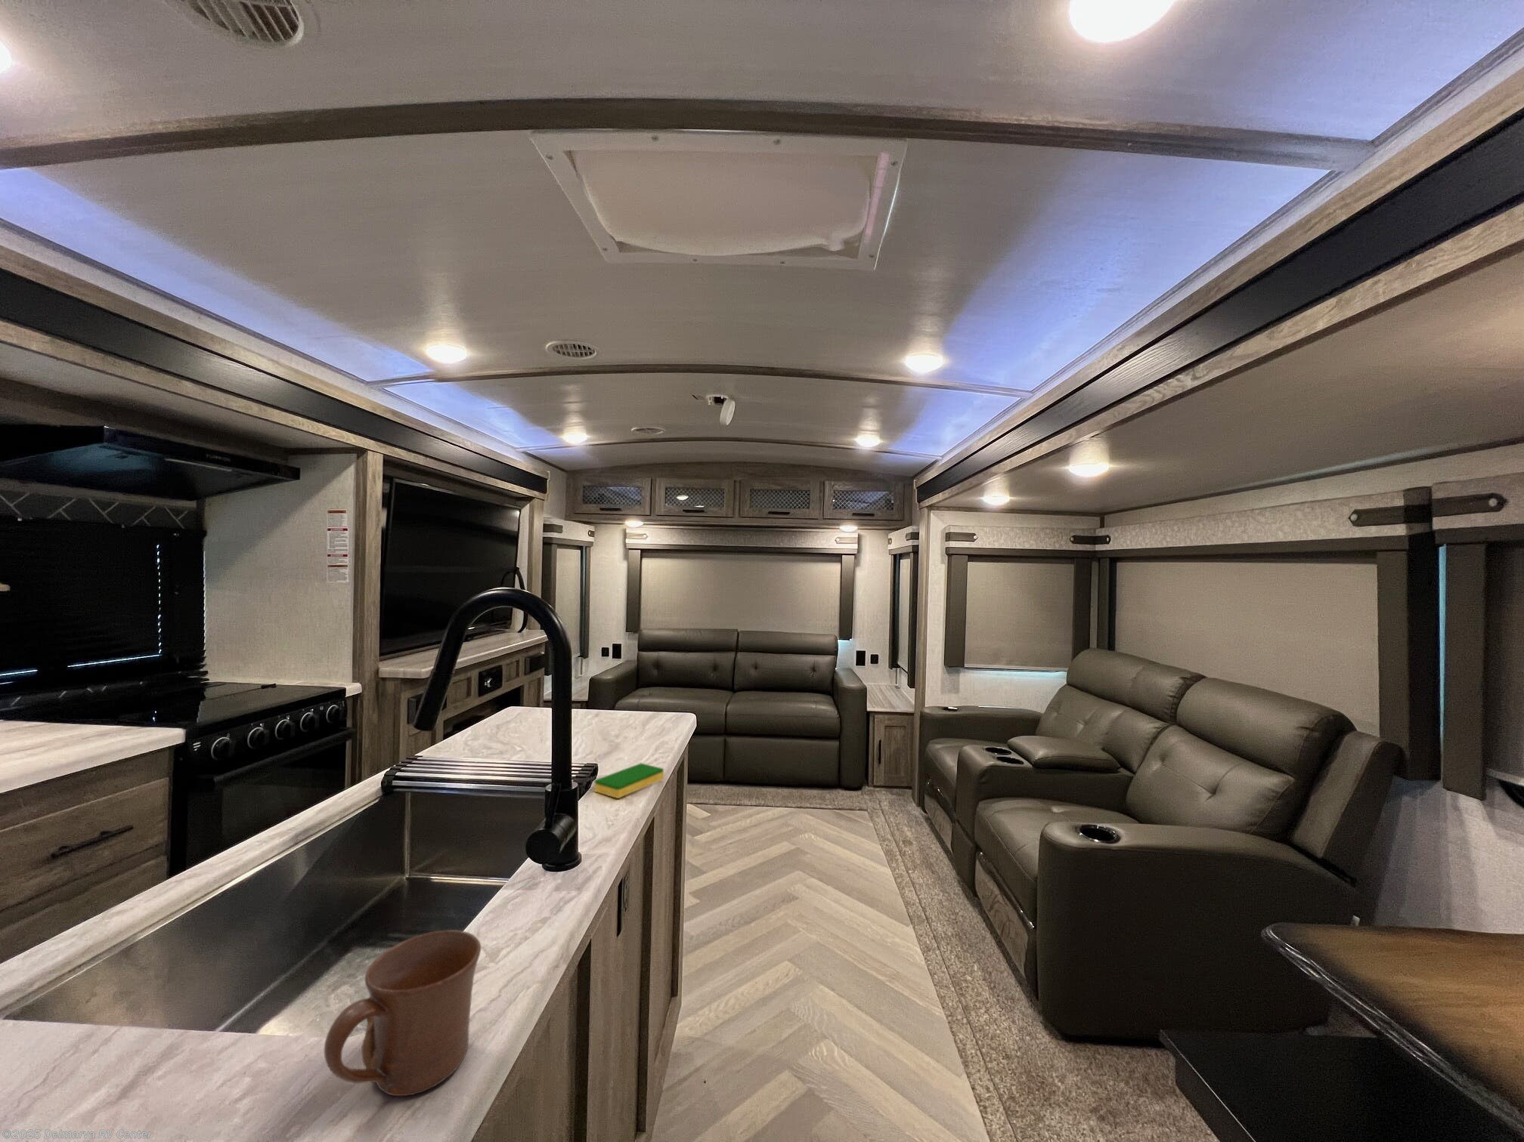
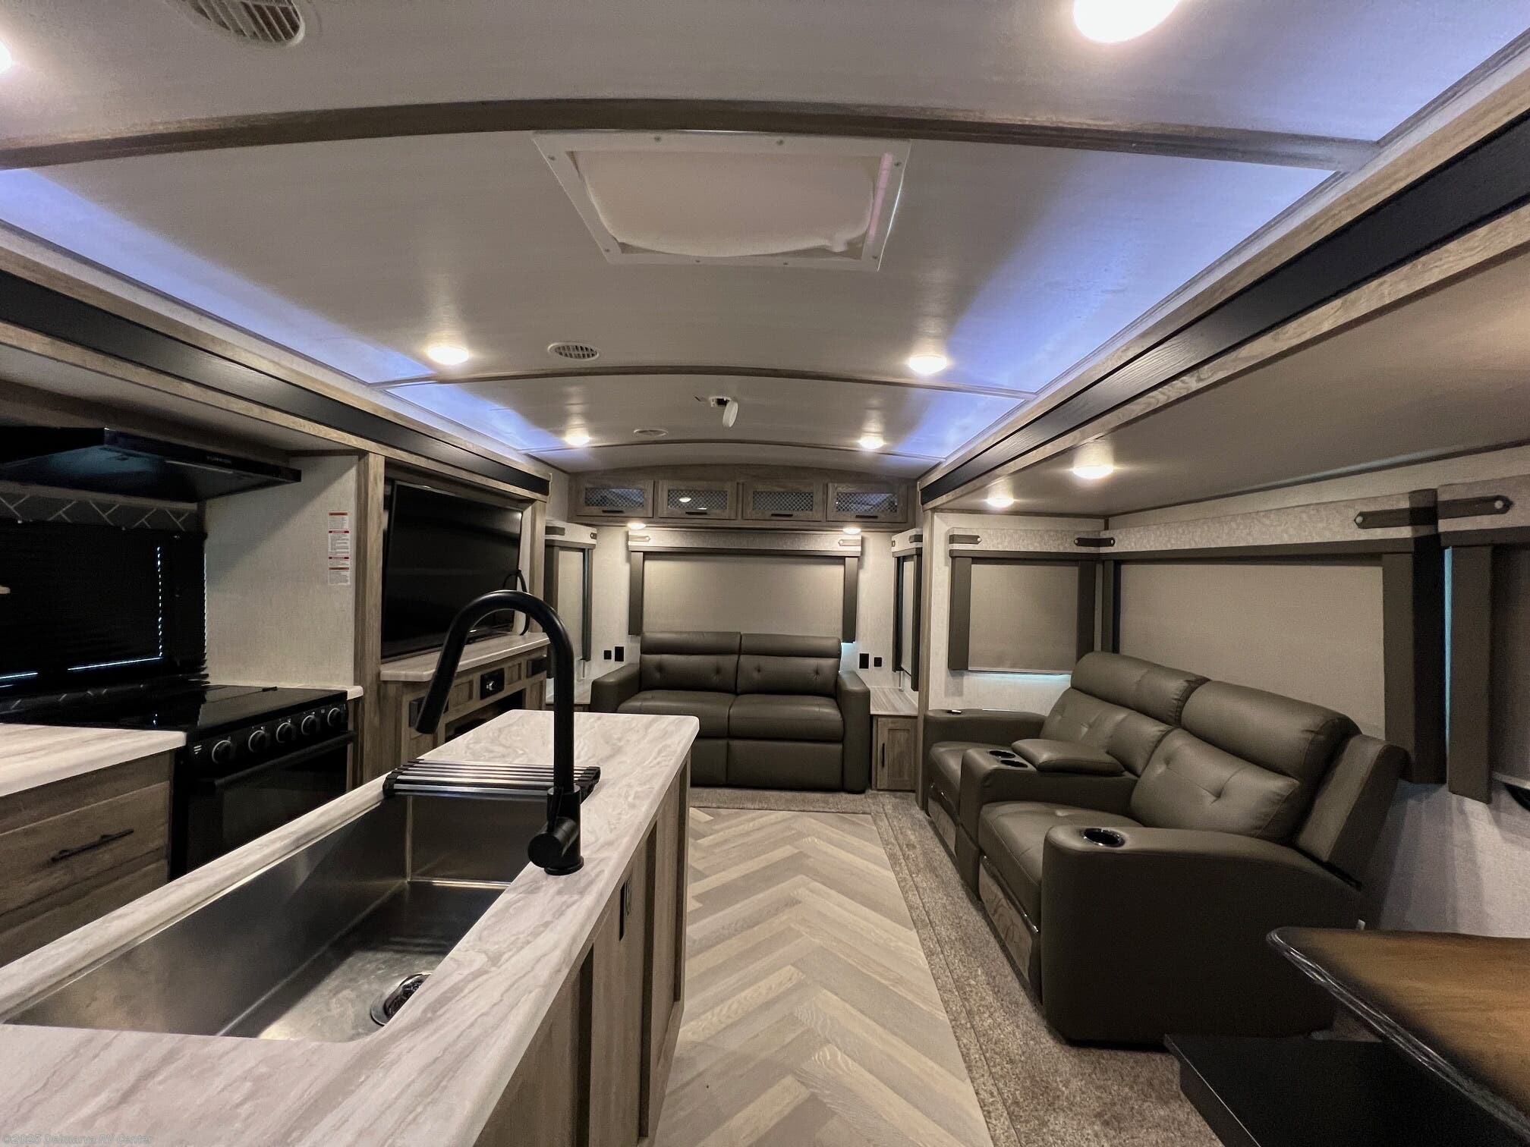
- dish sponge (630, 780)
- mug (406, 1021)
